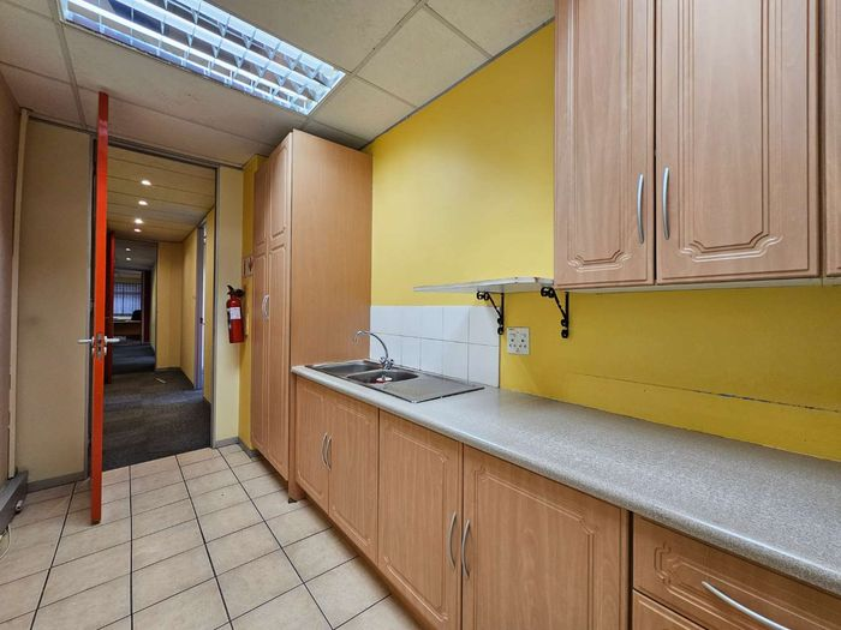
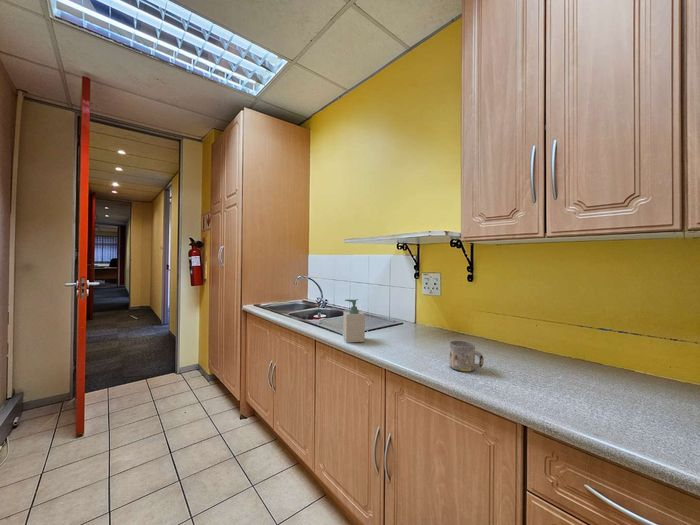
+ mug (466, 356)
+ soap bottle (353, 319)
